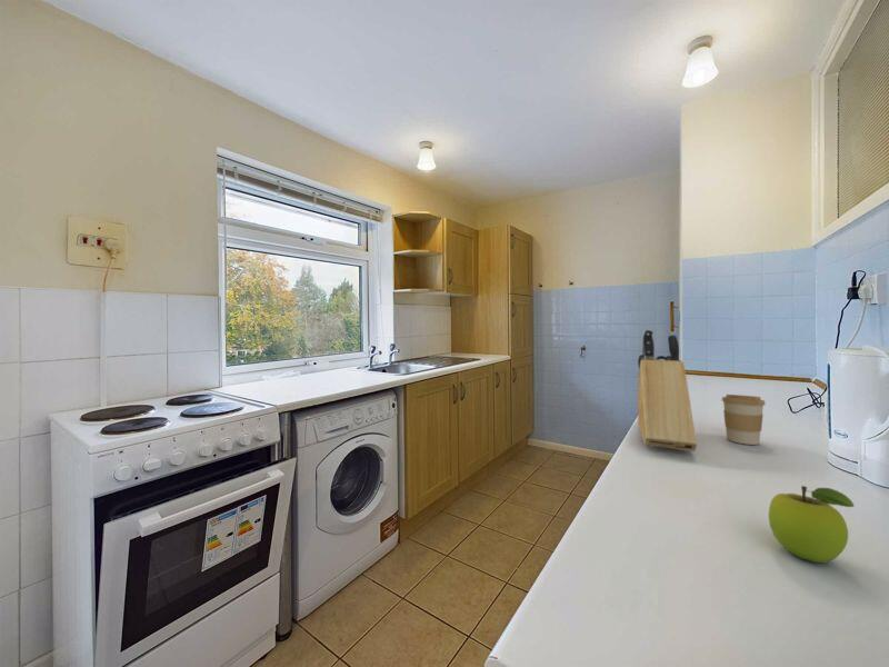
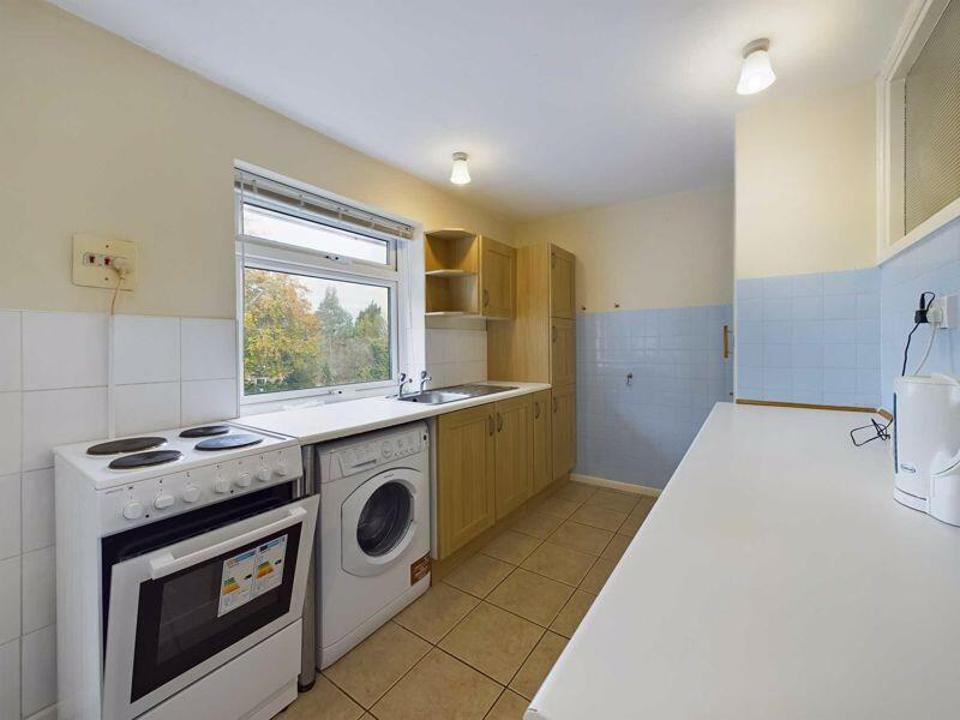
- fruit (811, 520)
- knife block (661, 381)
- coffee cup (742, 417)
